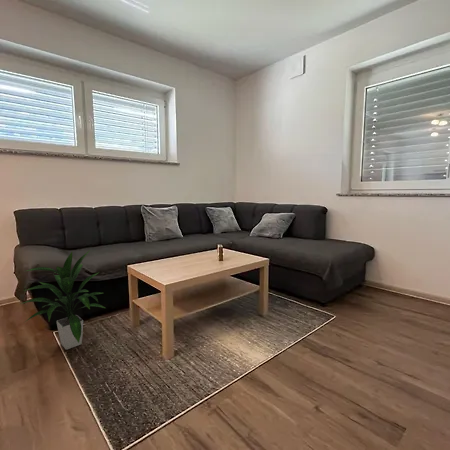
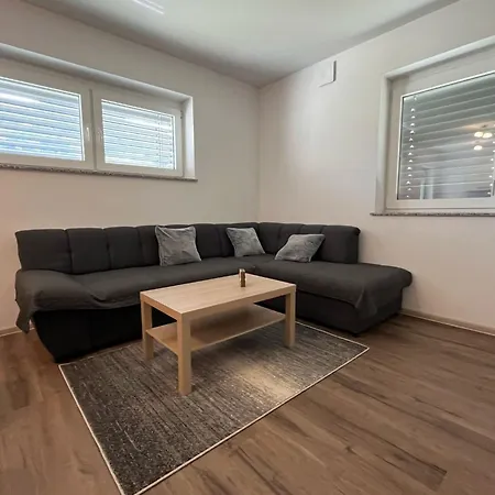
- indoor plant (67, 300)
